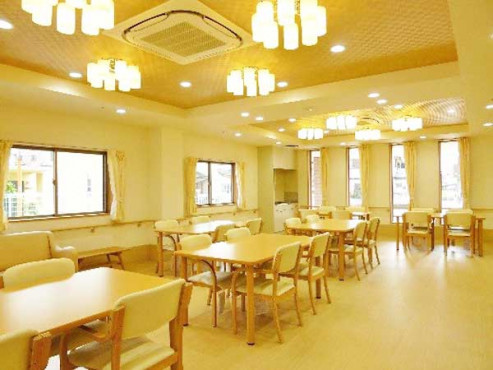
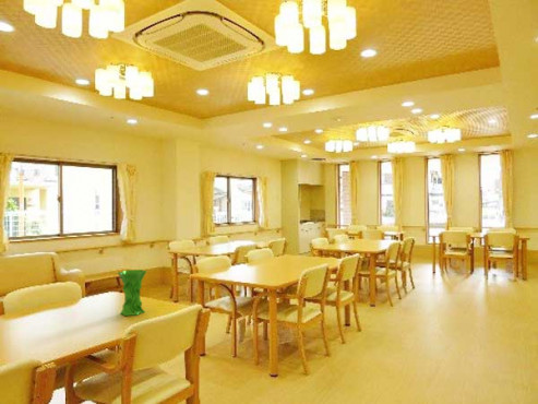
+ vase (132, 292)
